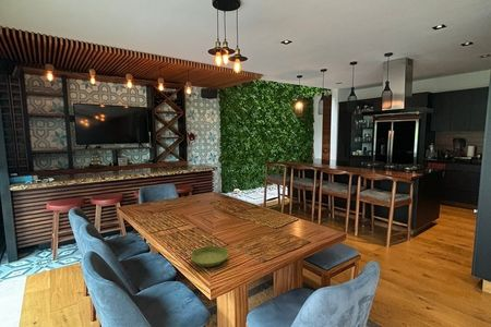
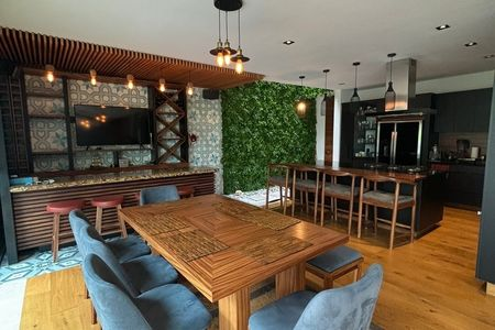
- saucer (209, 256)
